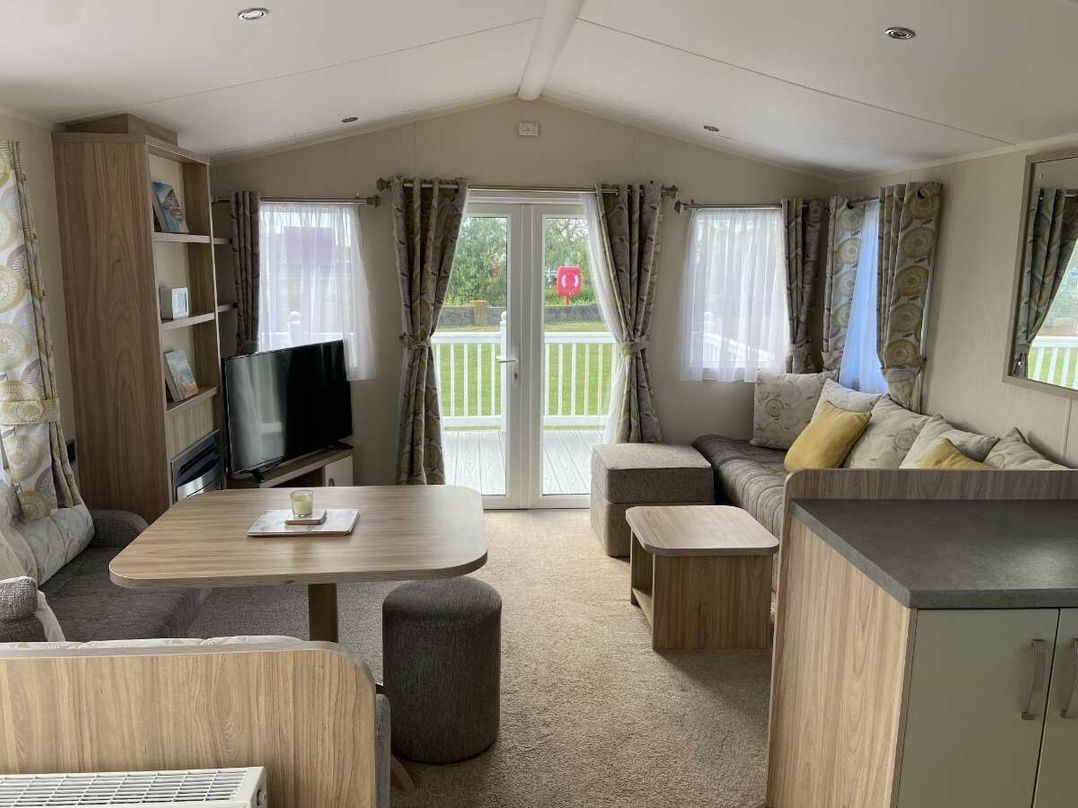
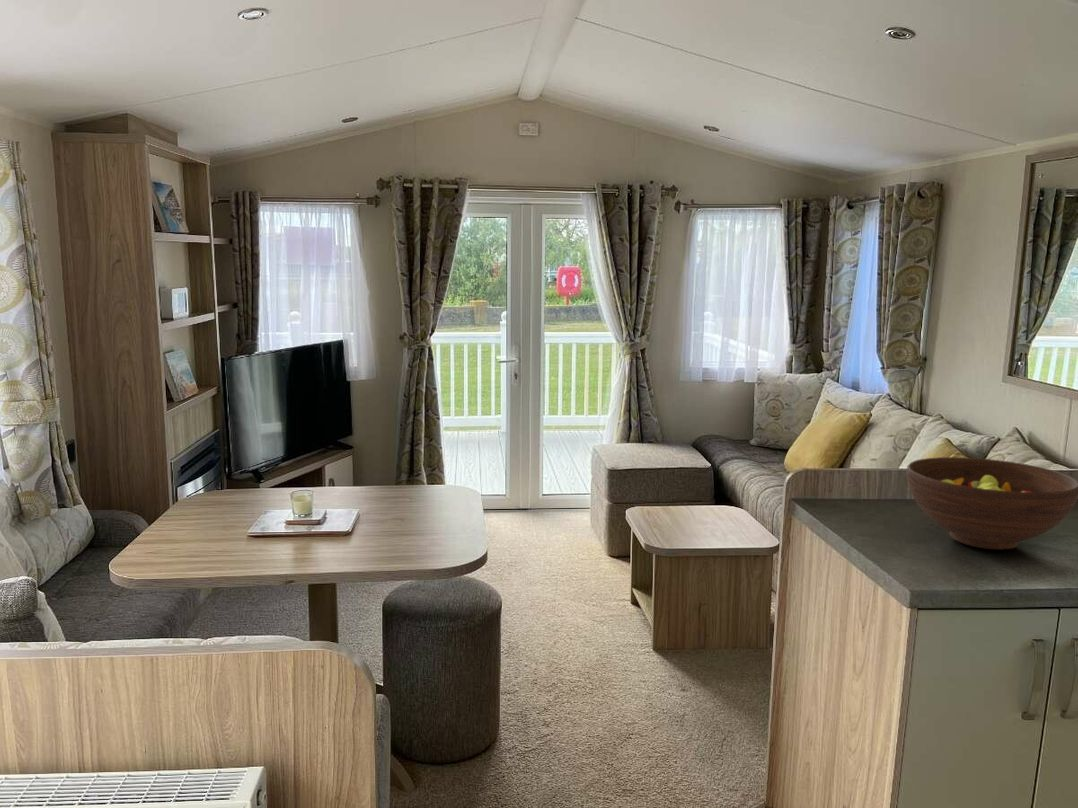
+ fruit bowl (986, 508)
